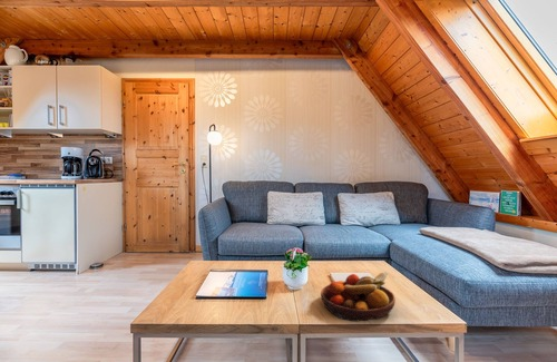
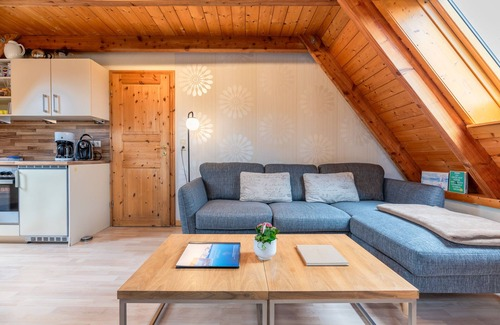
- fruit bowl (356, 291)
